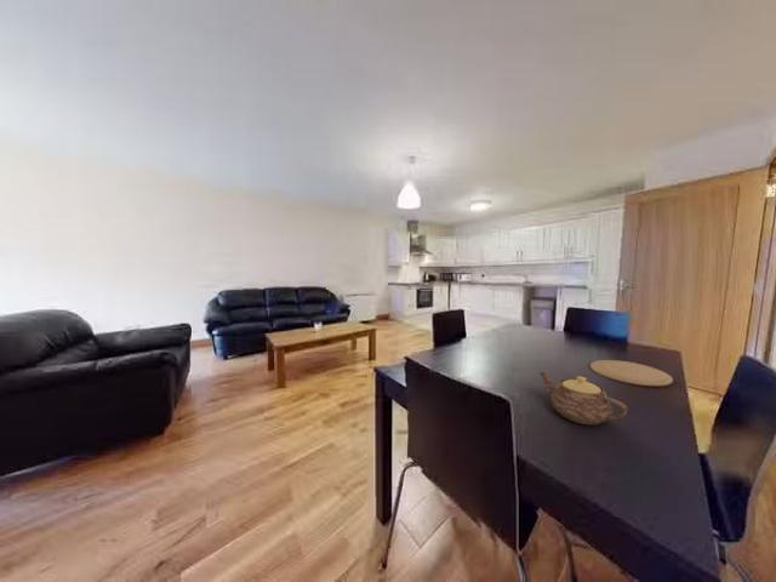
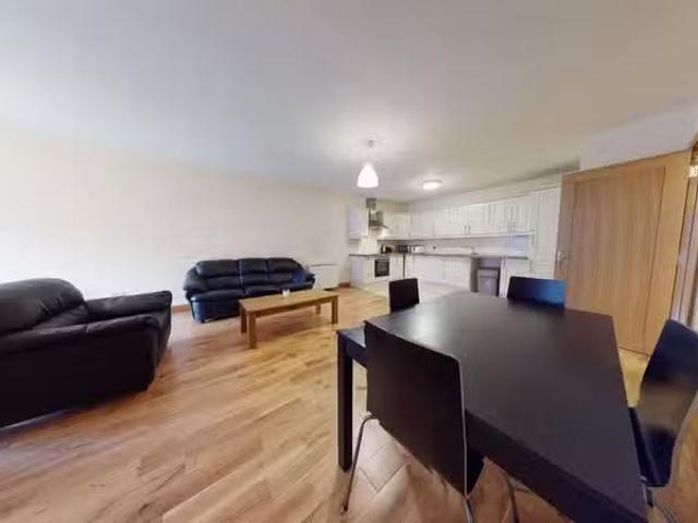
- plate (628, 371)
- teapot (577, 395)
